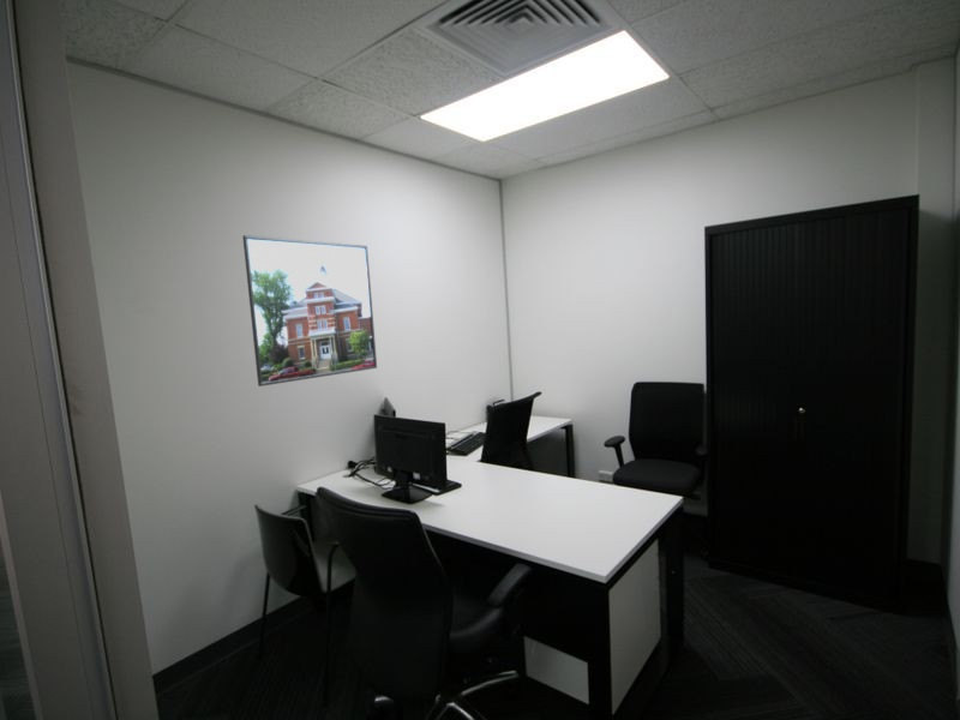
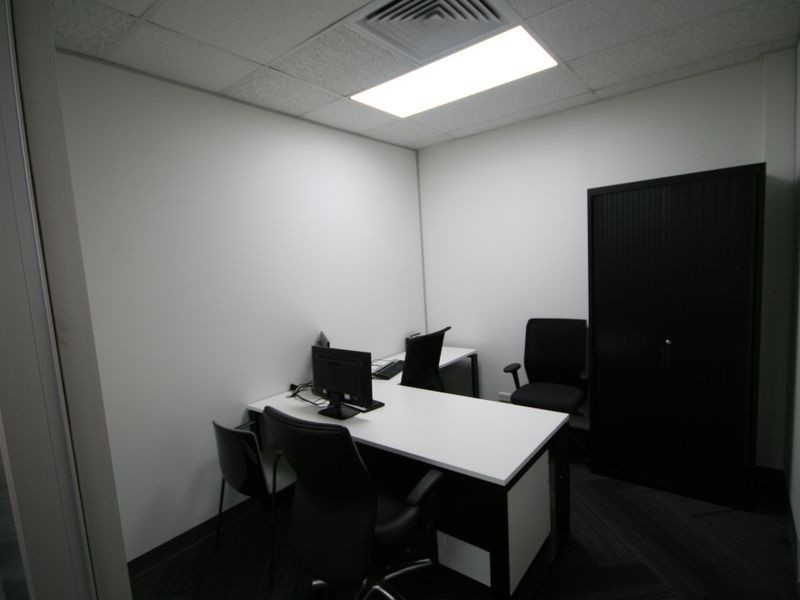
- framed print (317, 308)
